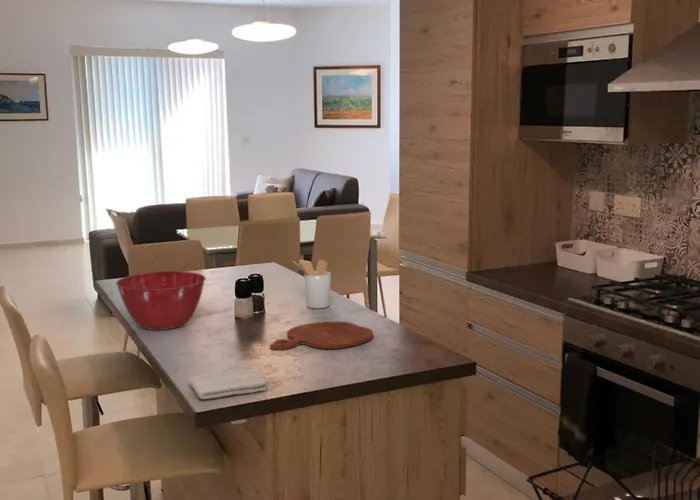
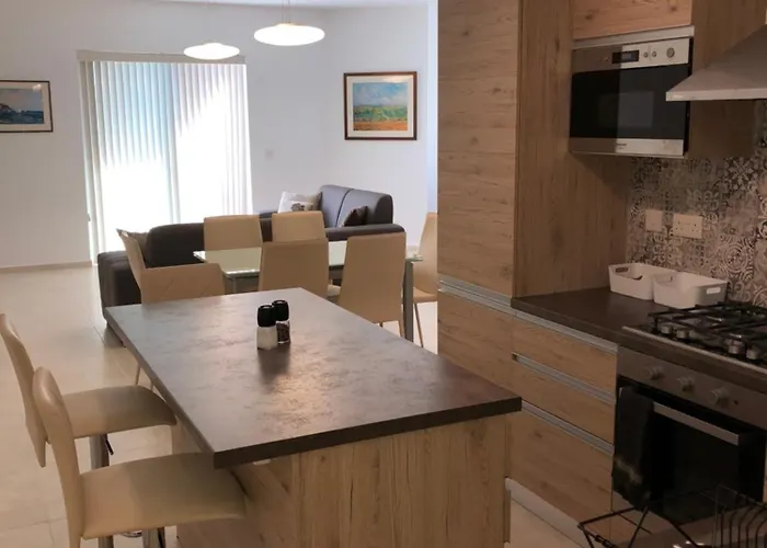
- washcloth (228, 383)
- mixing bowl (162, 302)
- cutting board (317, 336)
- utensil holder (311, 282)
